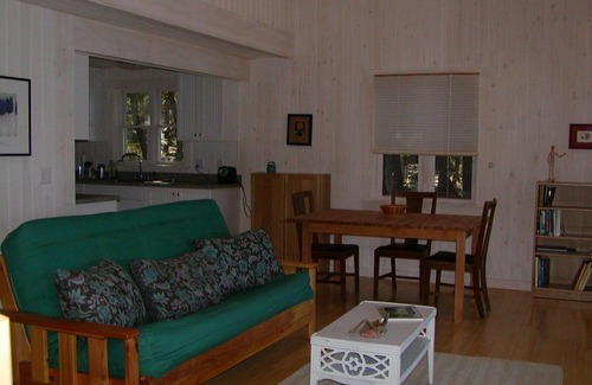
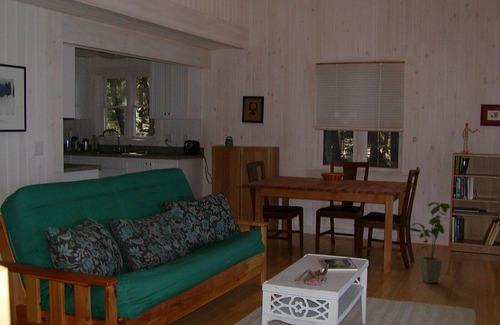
+ house plant (432, 242)
